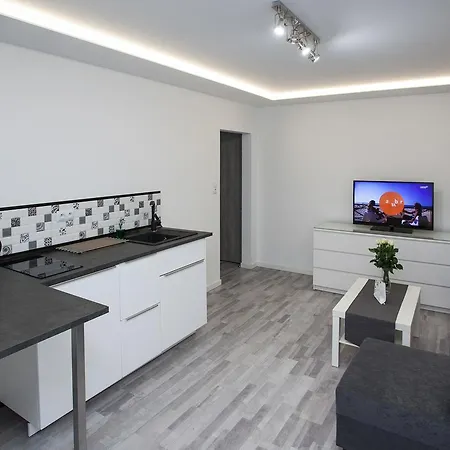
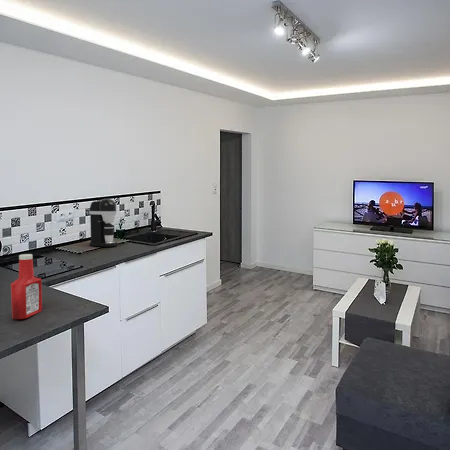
+ coffee maker (103, 222)
+ soap bottle (26, 284)
